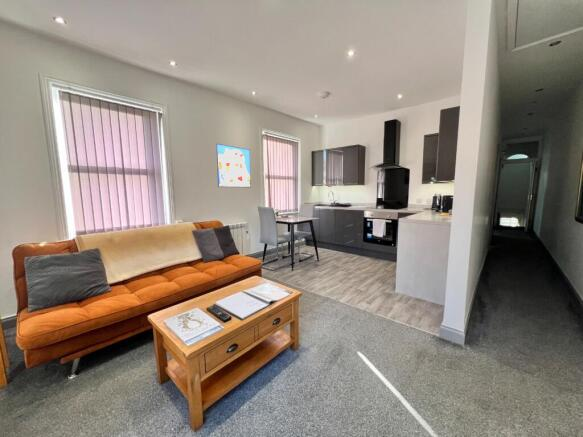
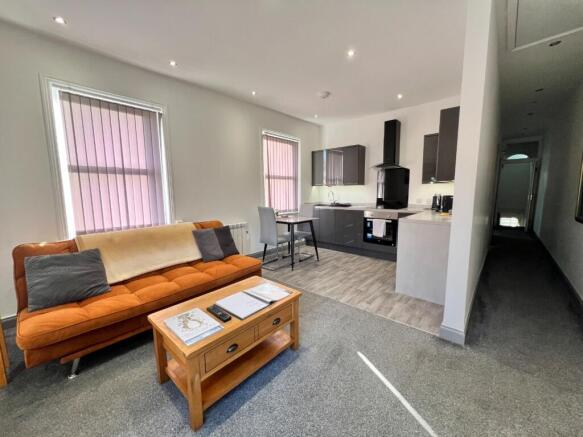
- wall art (234, 167)
